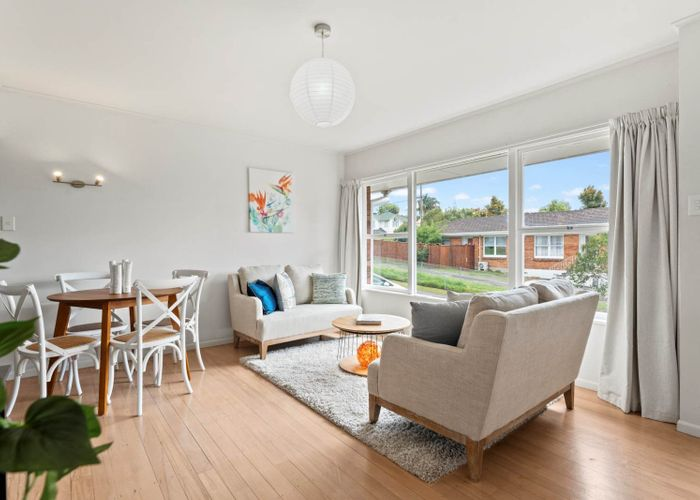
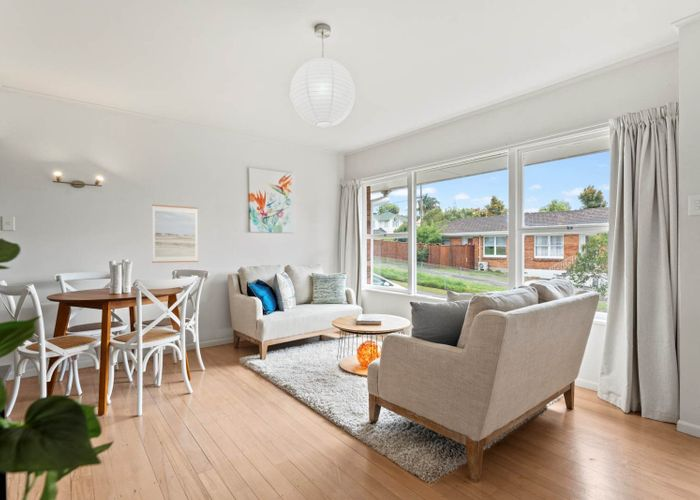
+ wall art (175, 234)
